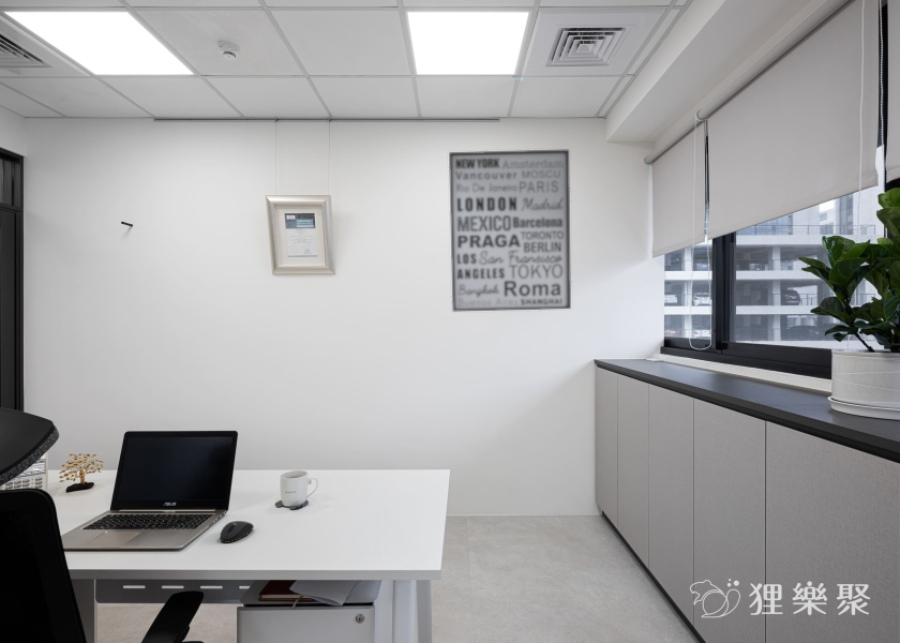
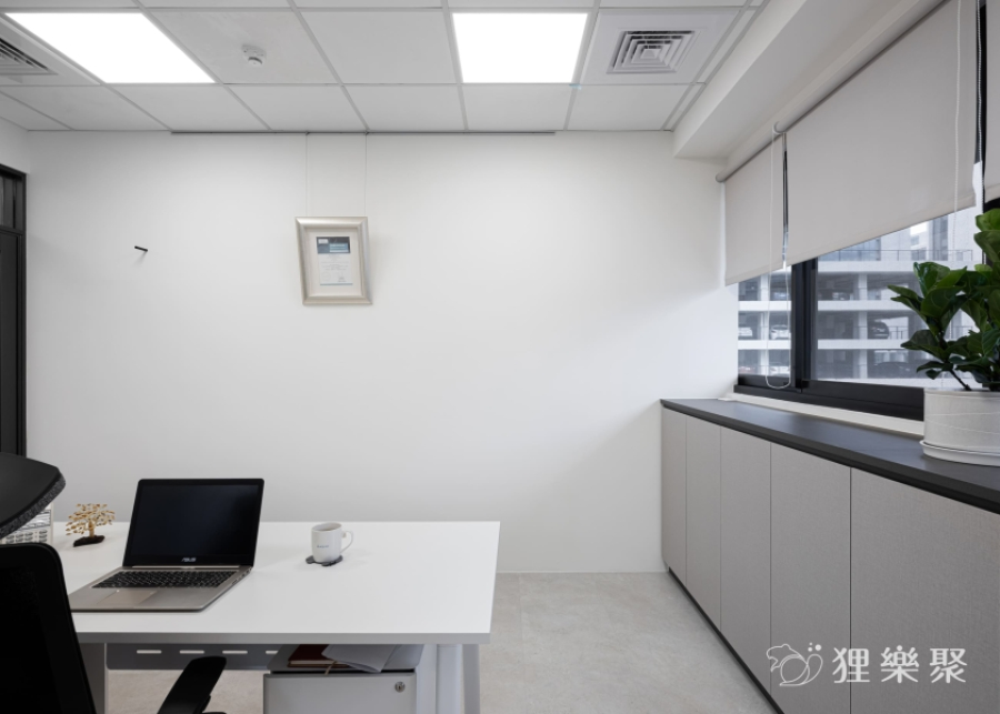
- wall art (510, 231)
- mouse (237, 528)
